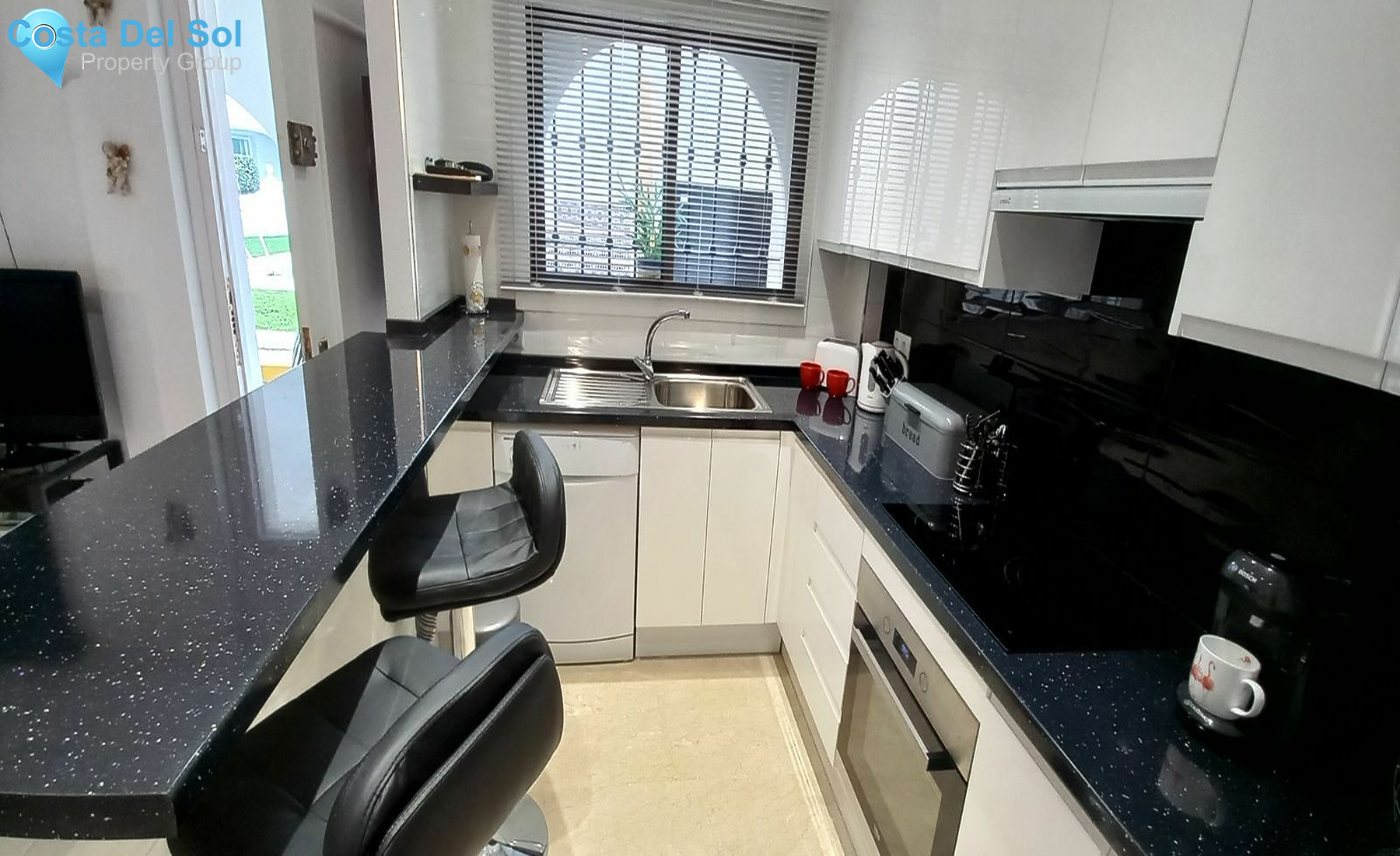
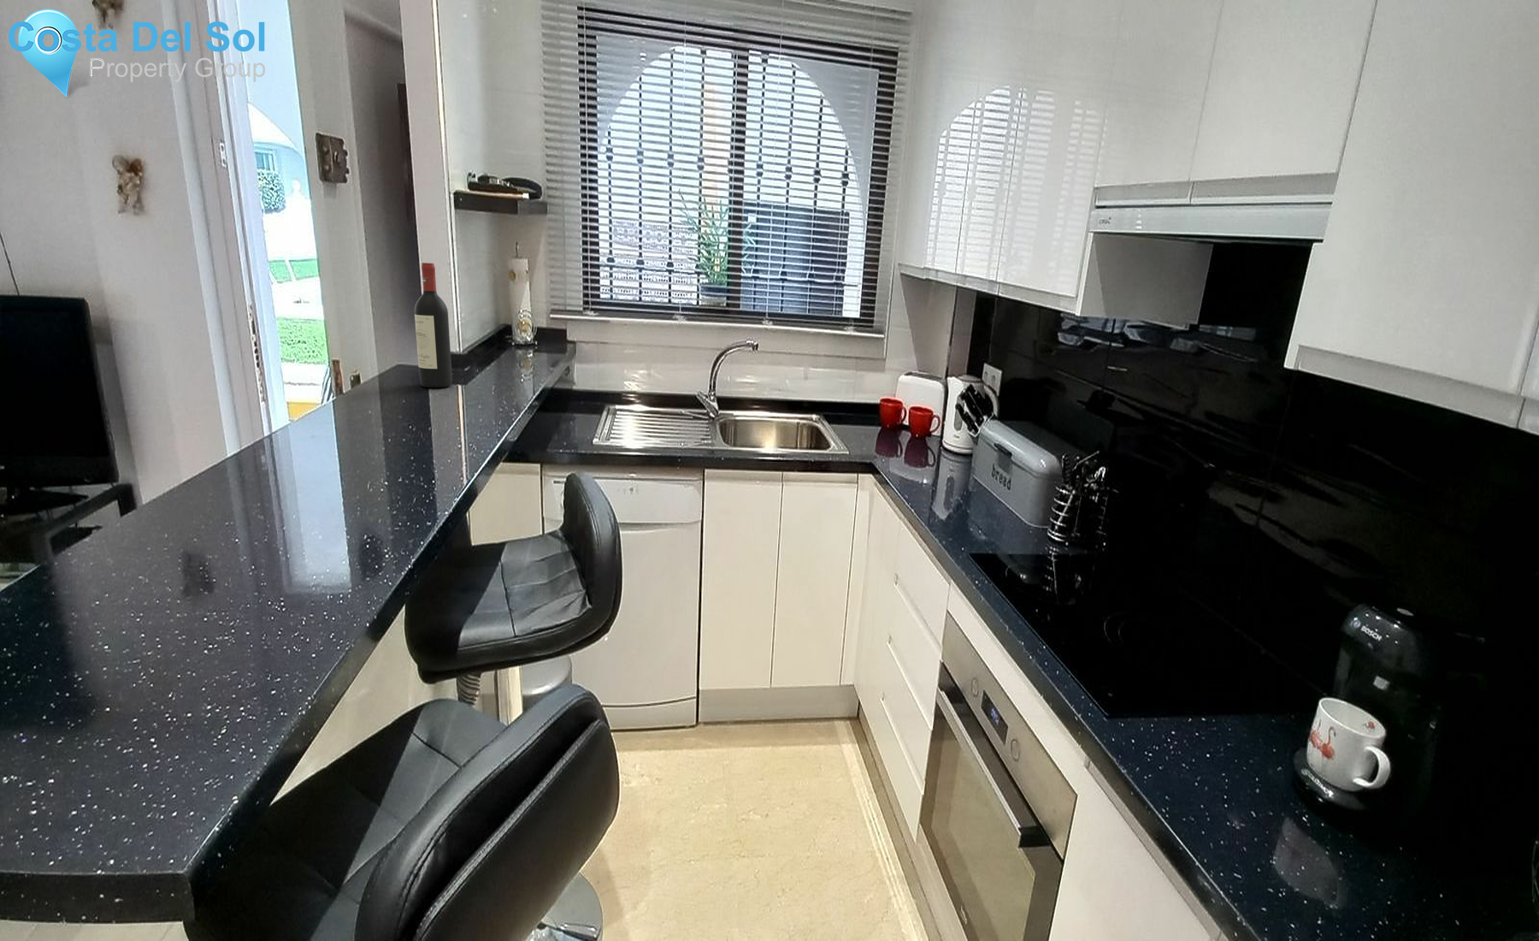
+ wine bottle (432, 325)
